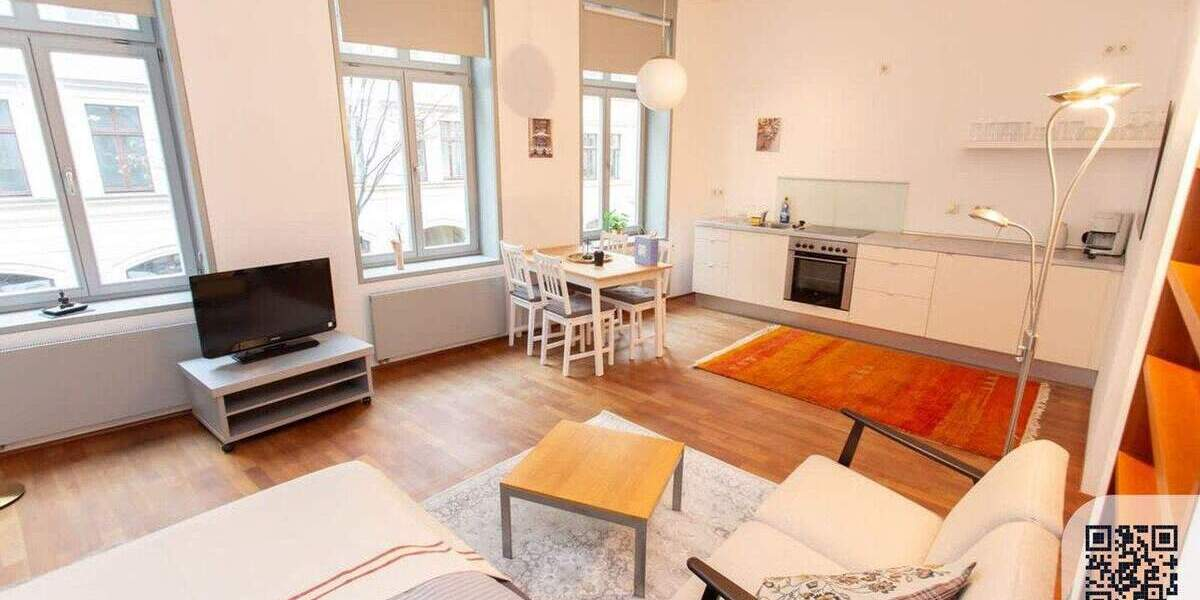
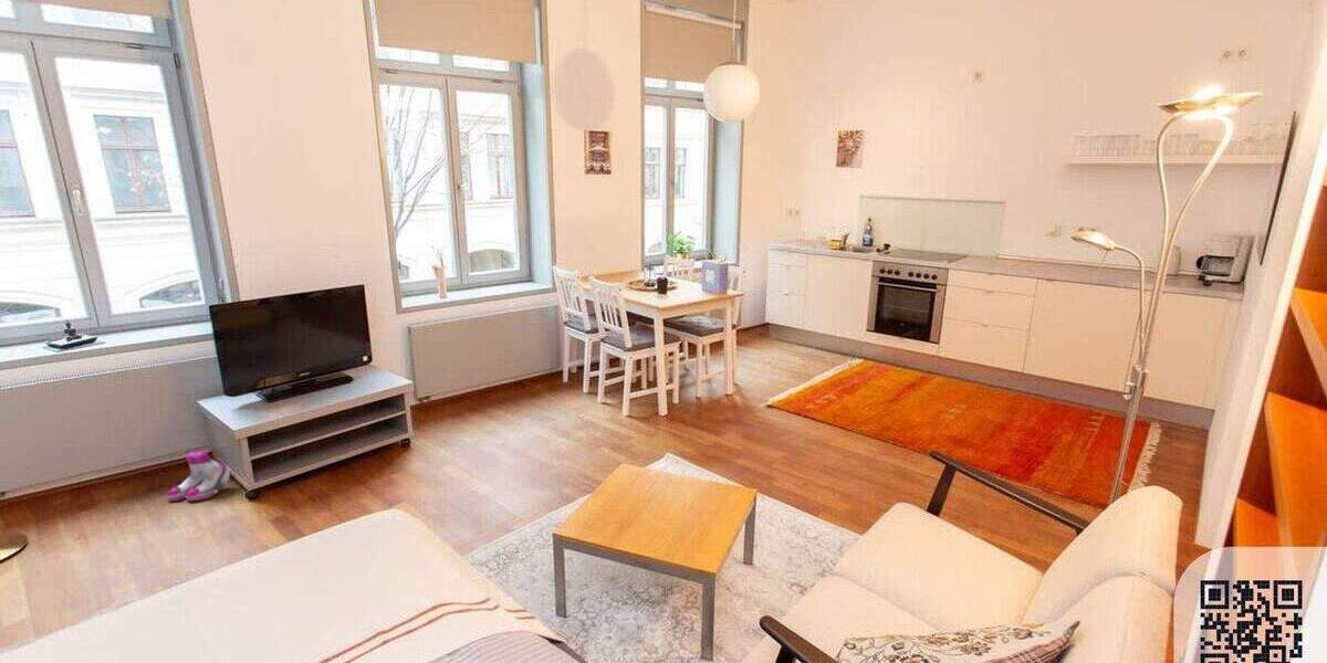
+ boots (197, 472)
